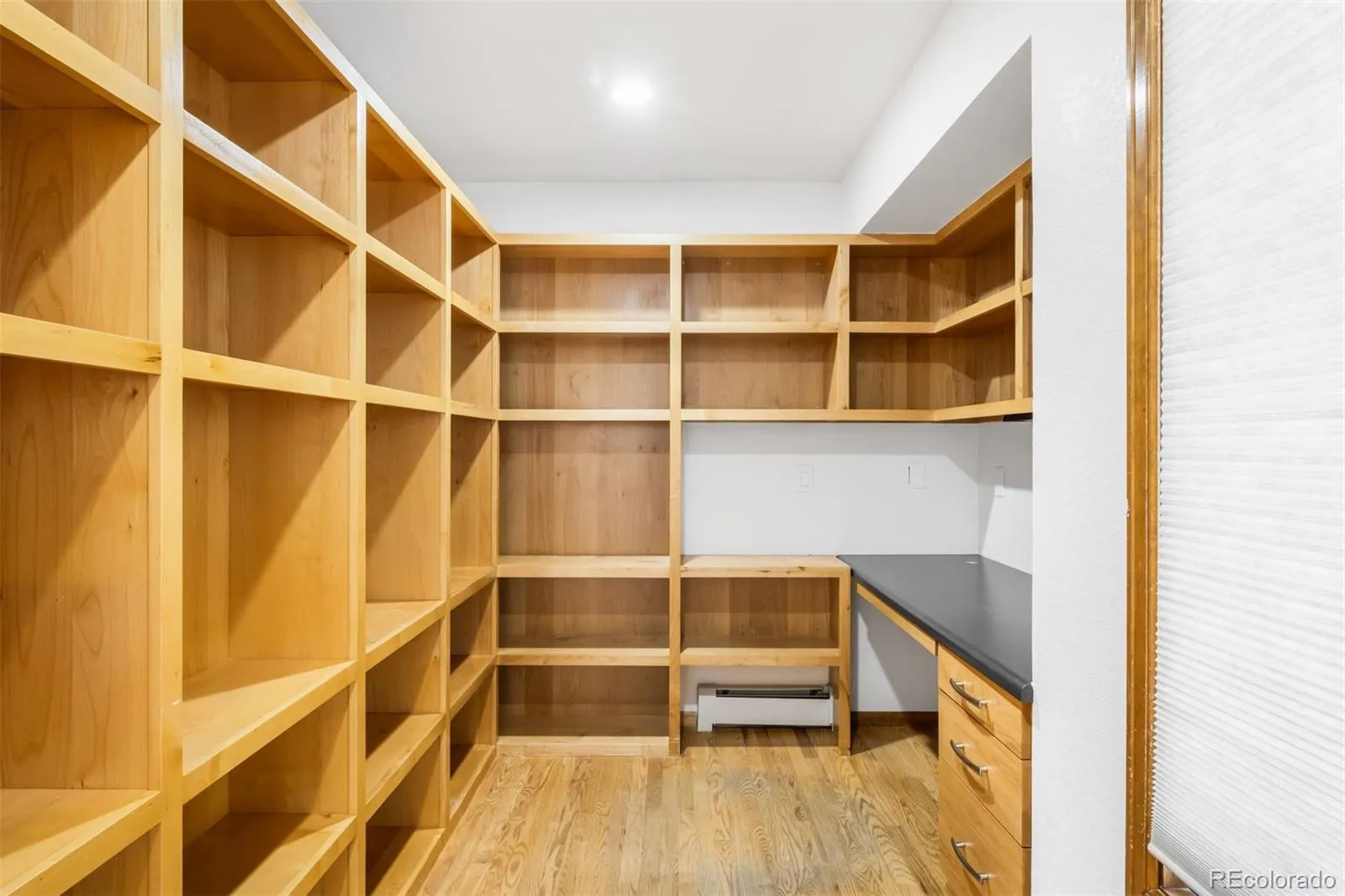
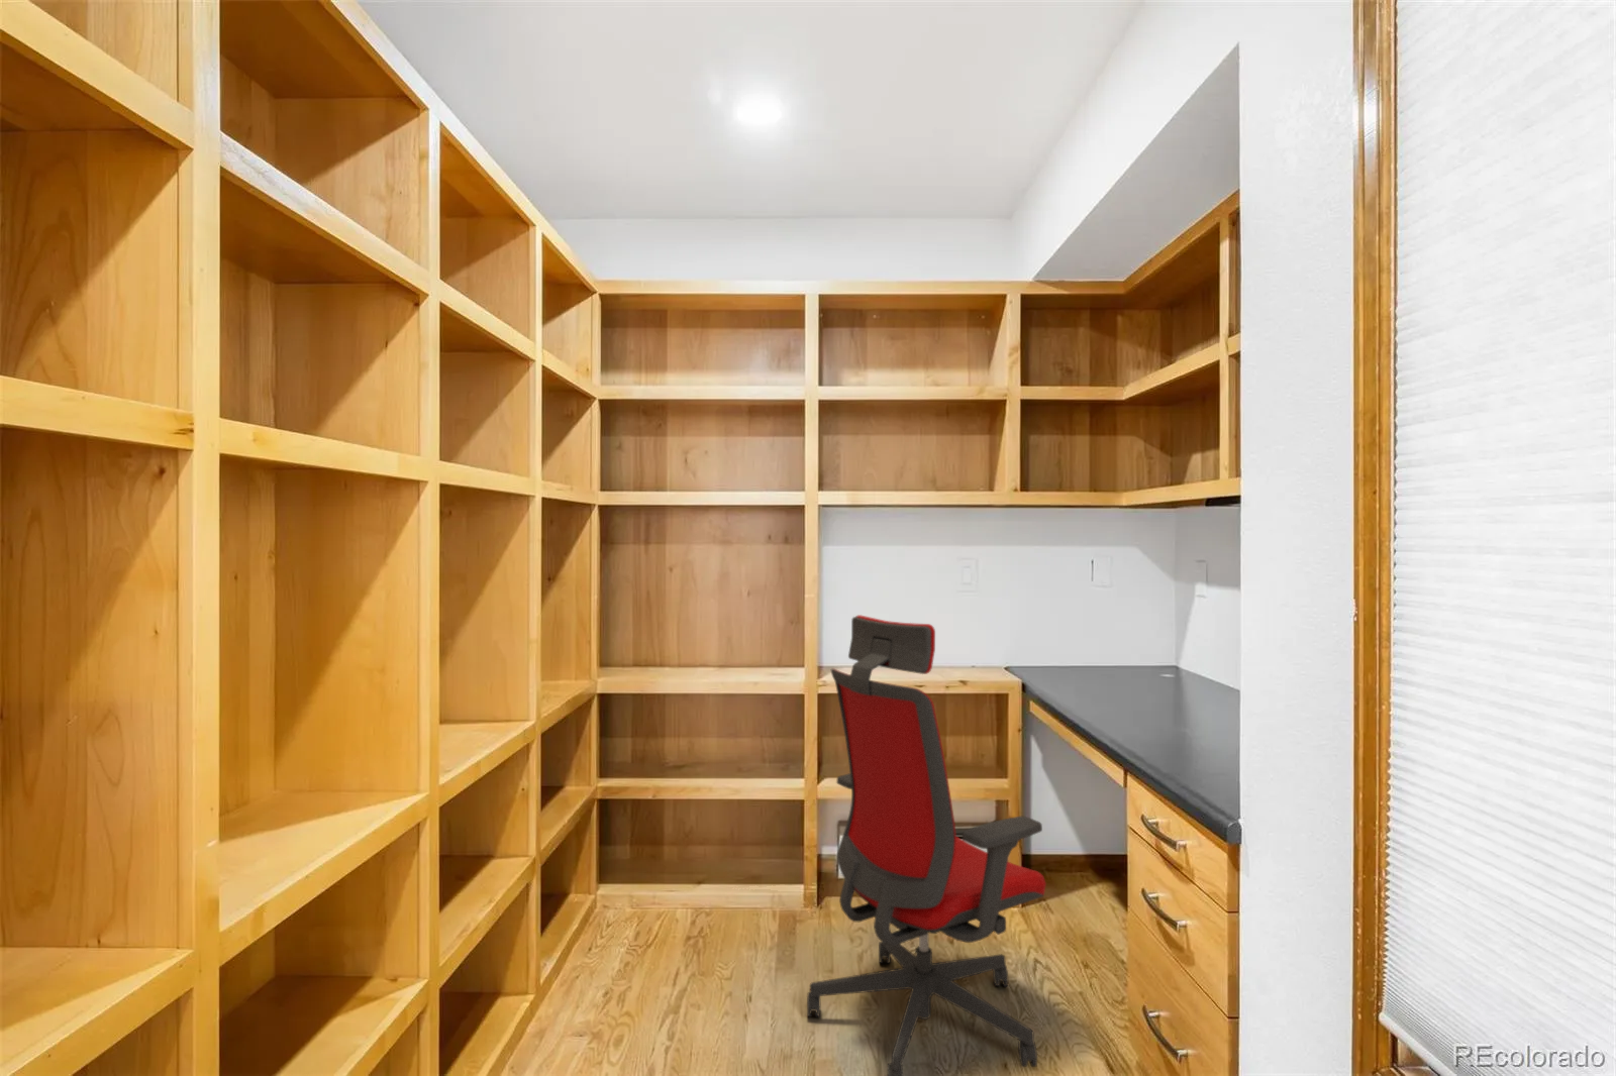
+ office chair (931, 814)
